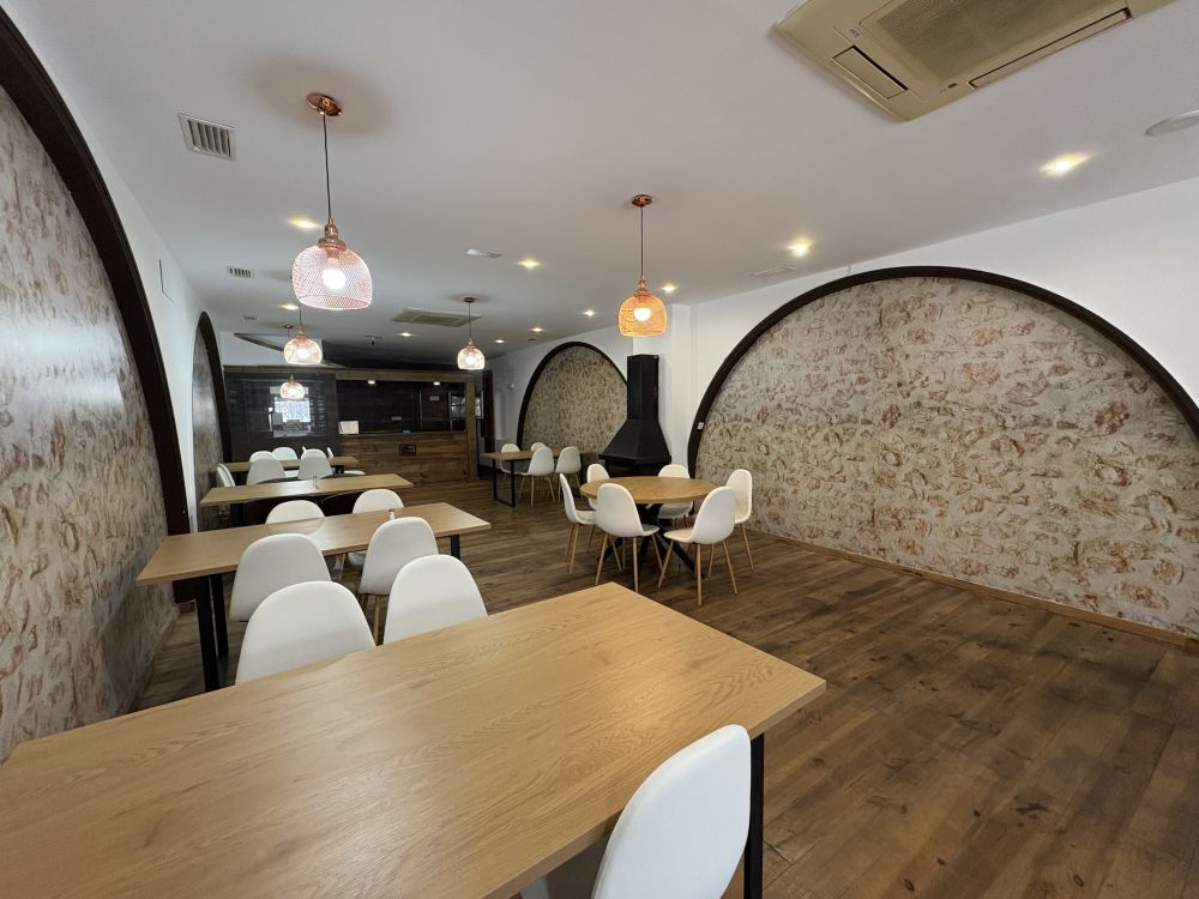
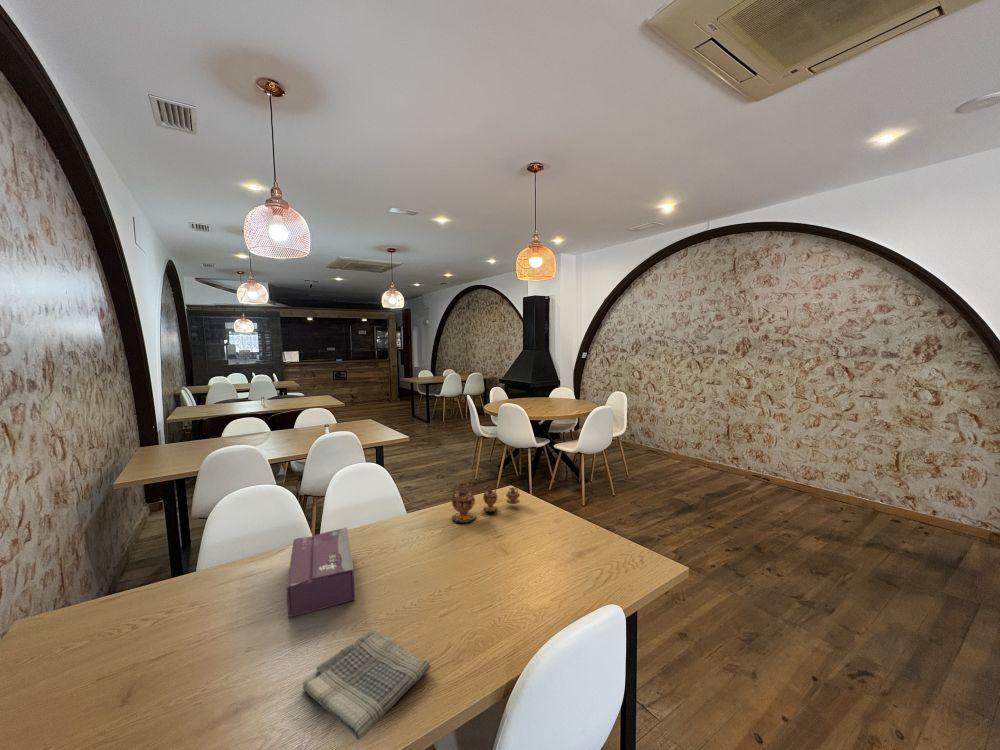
+ tissue box (321, 566)
+ dish towel (367, 672)
+ vase (487, 495)
